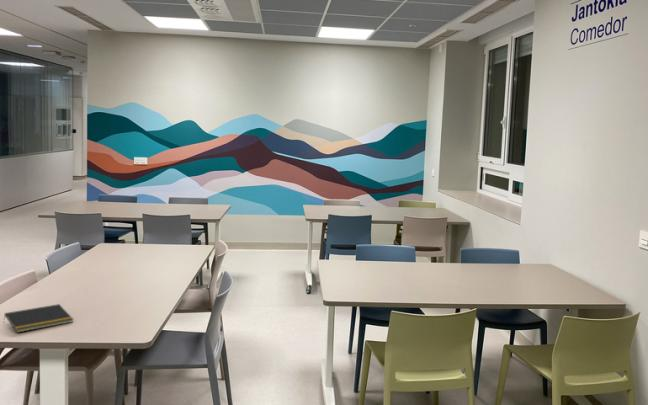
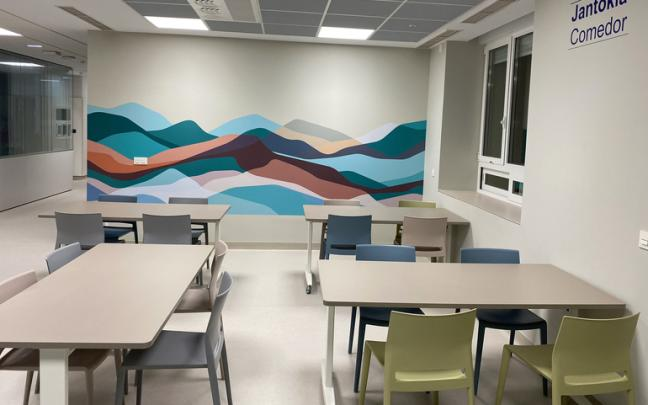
- notepad (39, 317)
